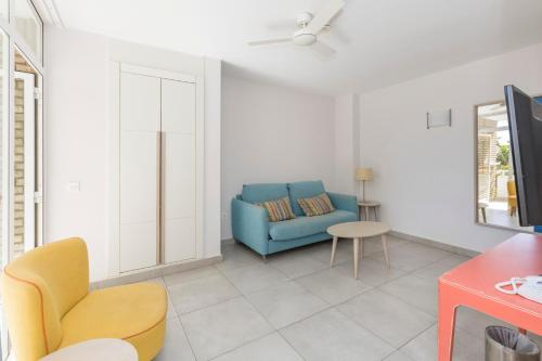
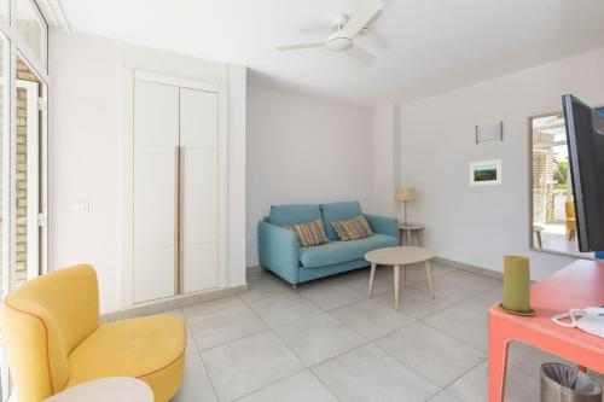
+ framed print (484, 173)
+ candle (516, 282)
